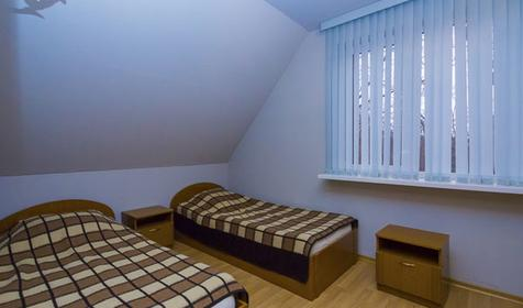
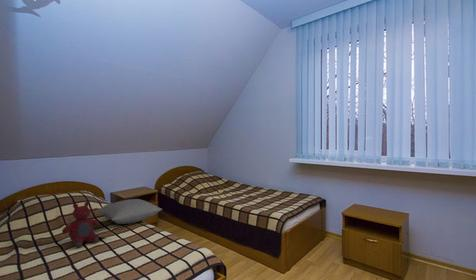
+ pillow (129, 210)
+ teddy bear (83, 223)
